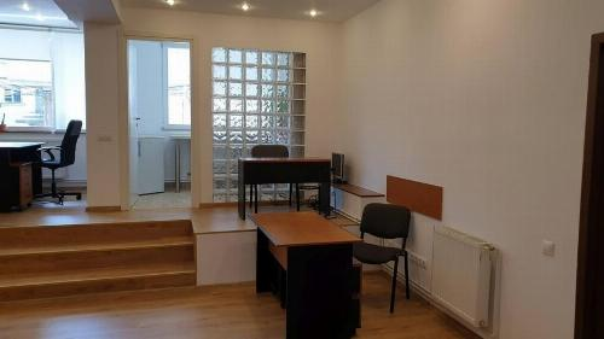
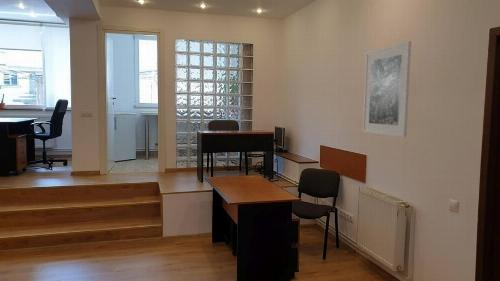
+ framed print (384, 91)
